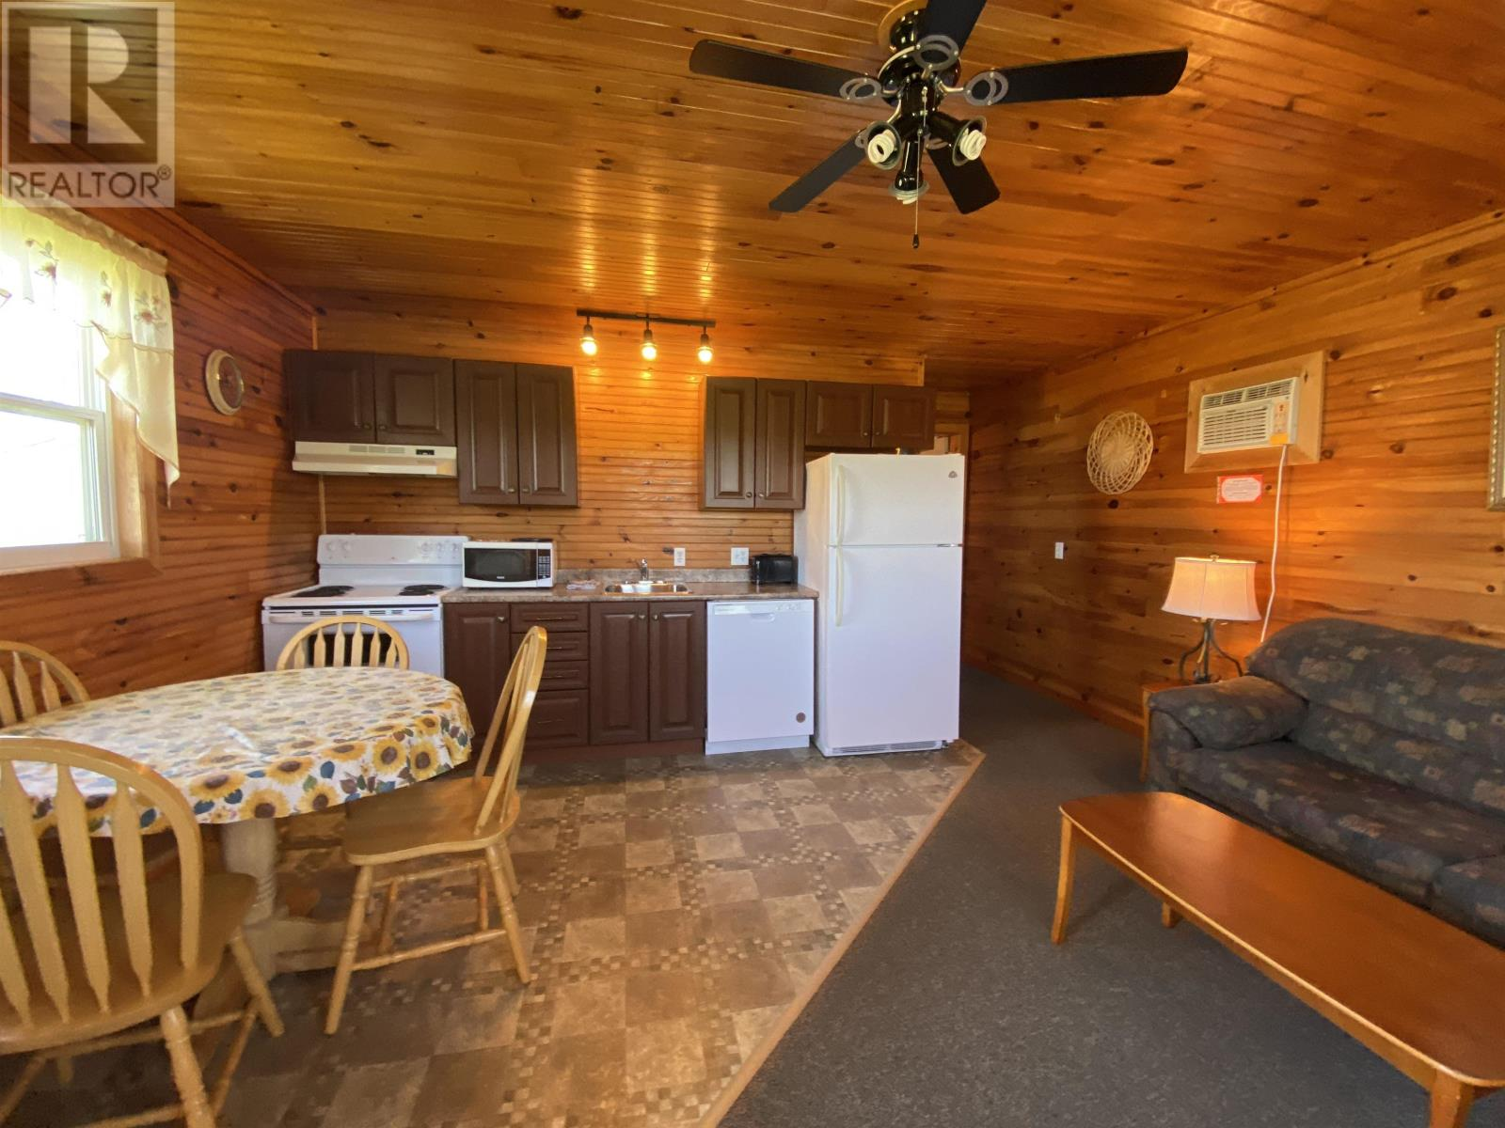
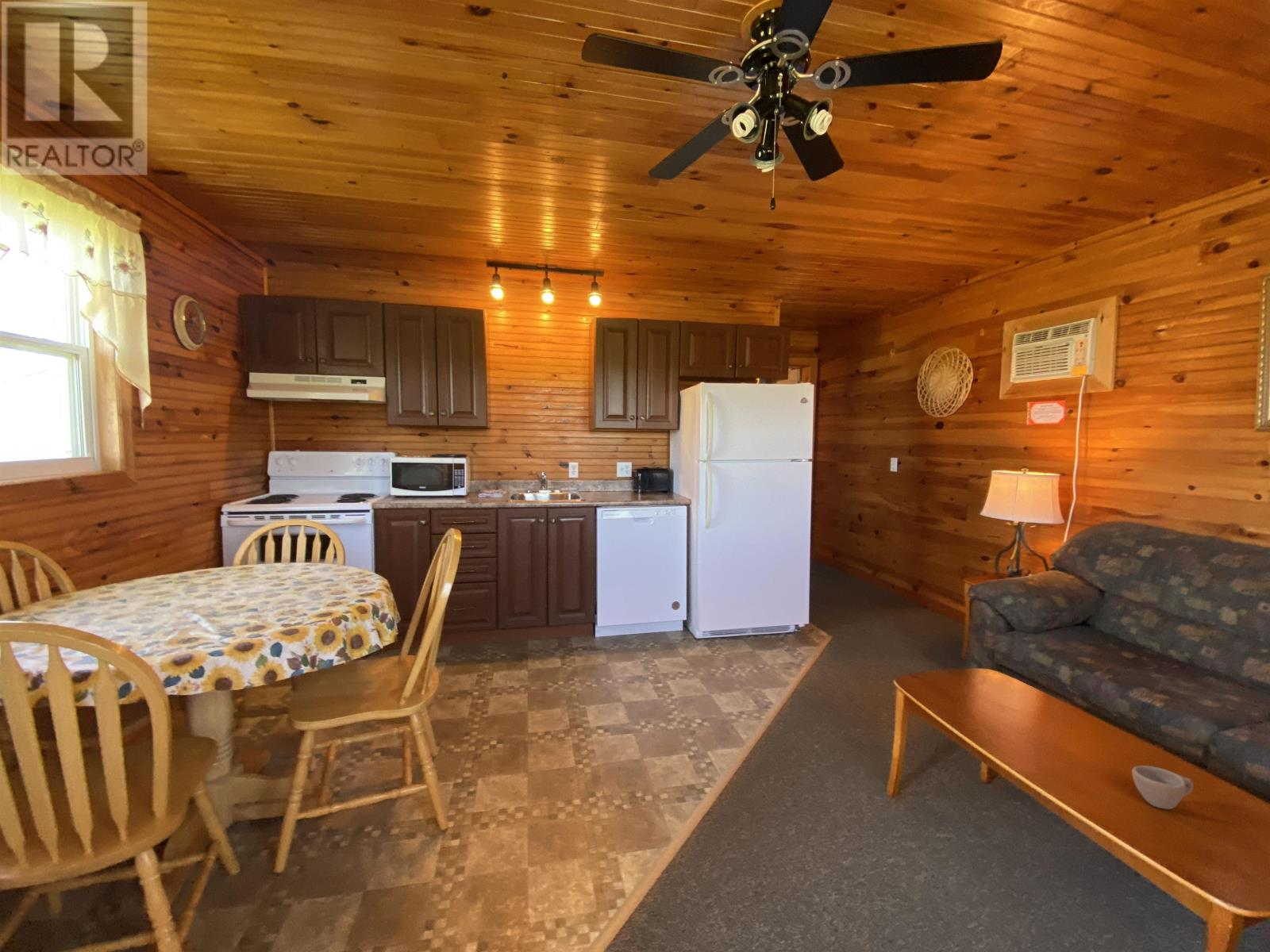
+ cup (1164, 789)
